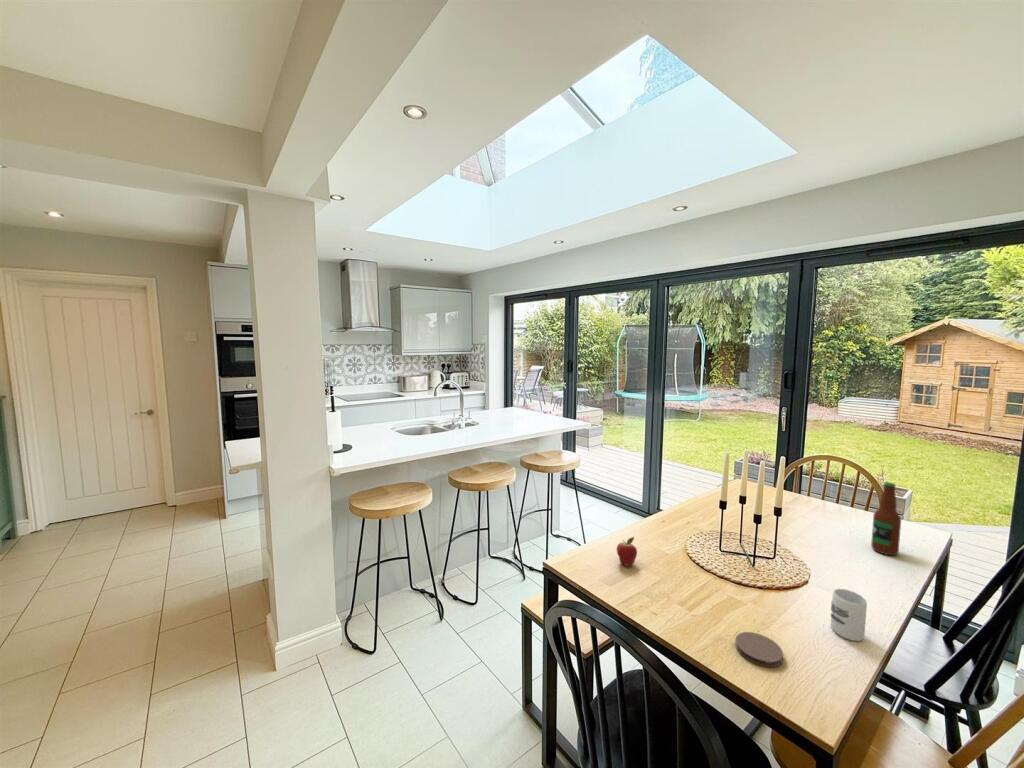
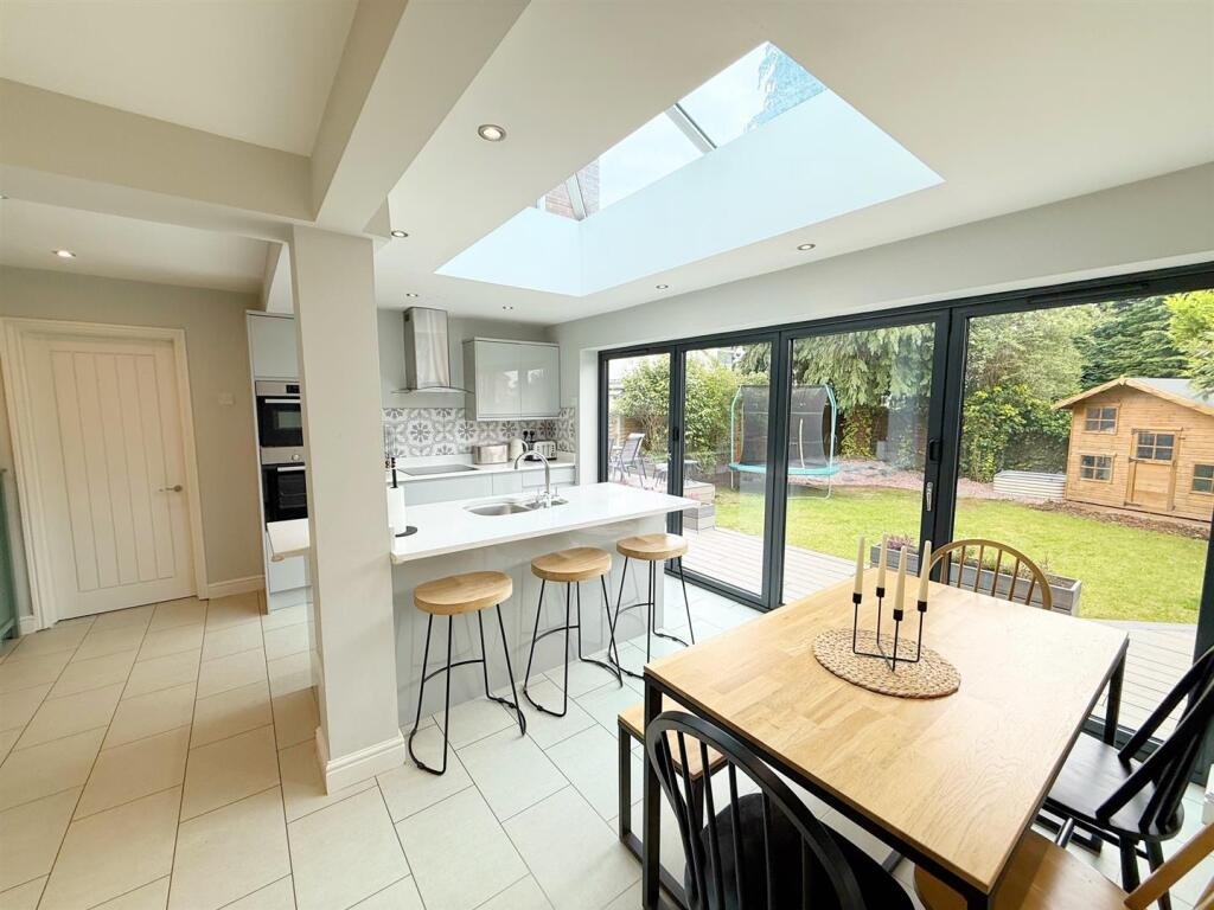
- bottle (887, 517)
- cup (847, 614)
- fruit (626, 549)
- coaster (758, 648)
